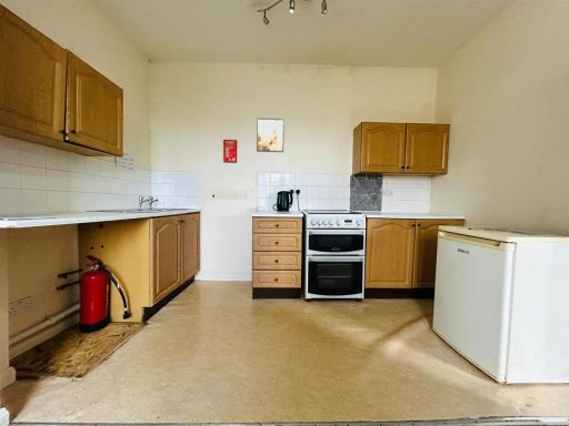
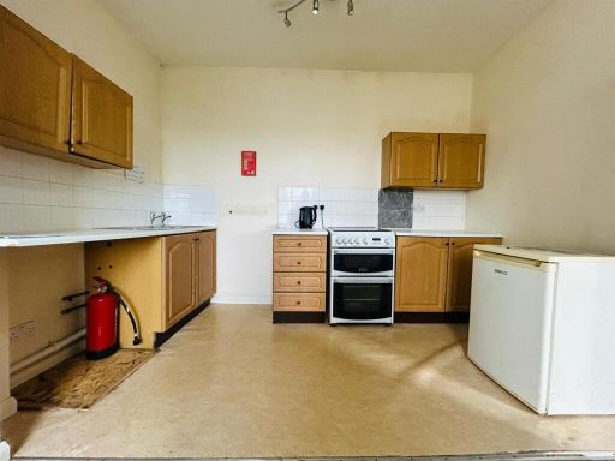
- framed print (270, 134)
